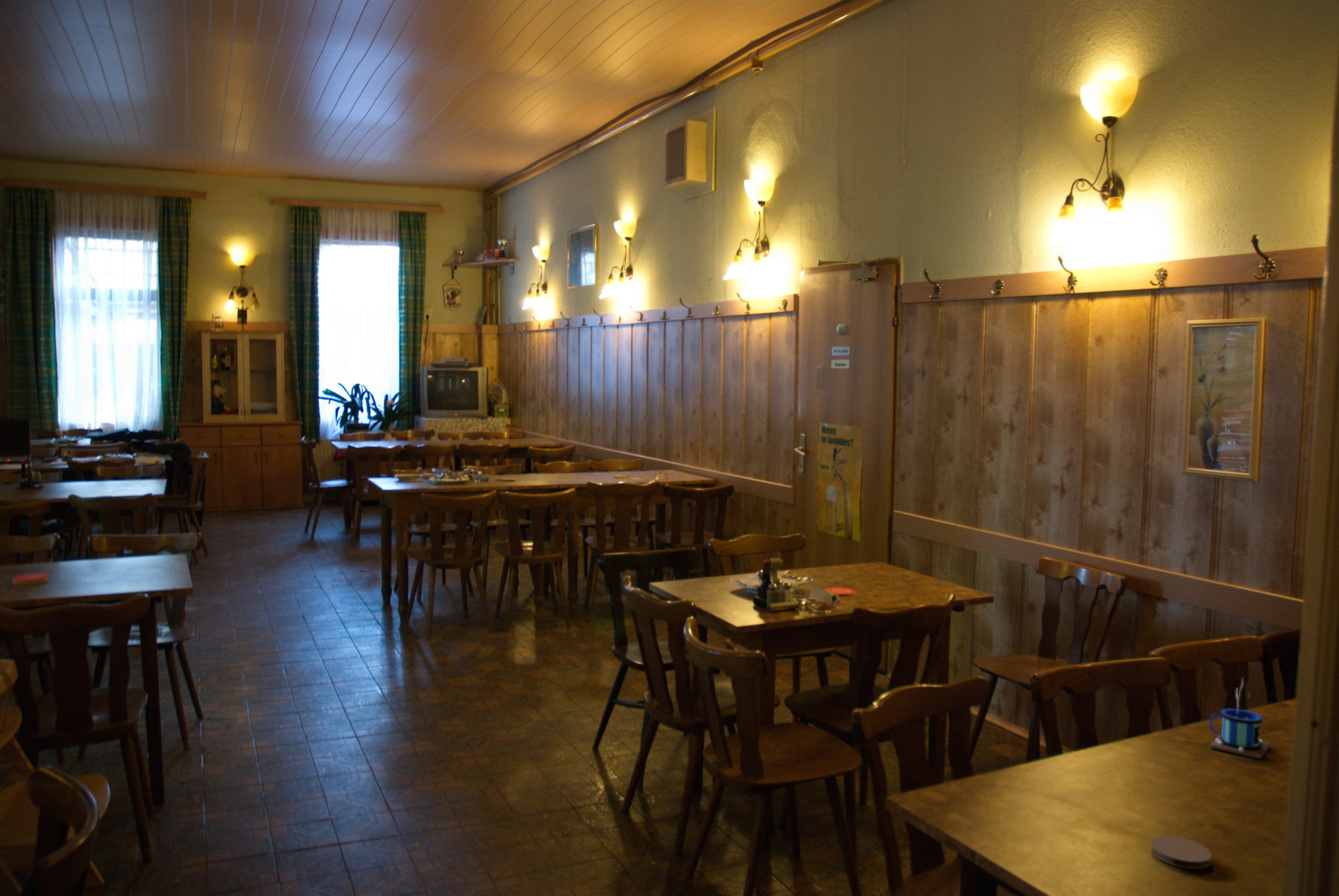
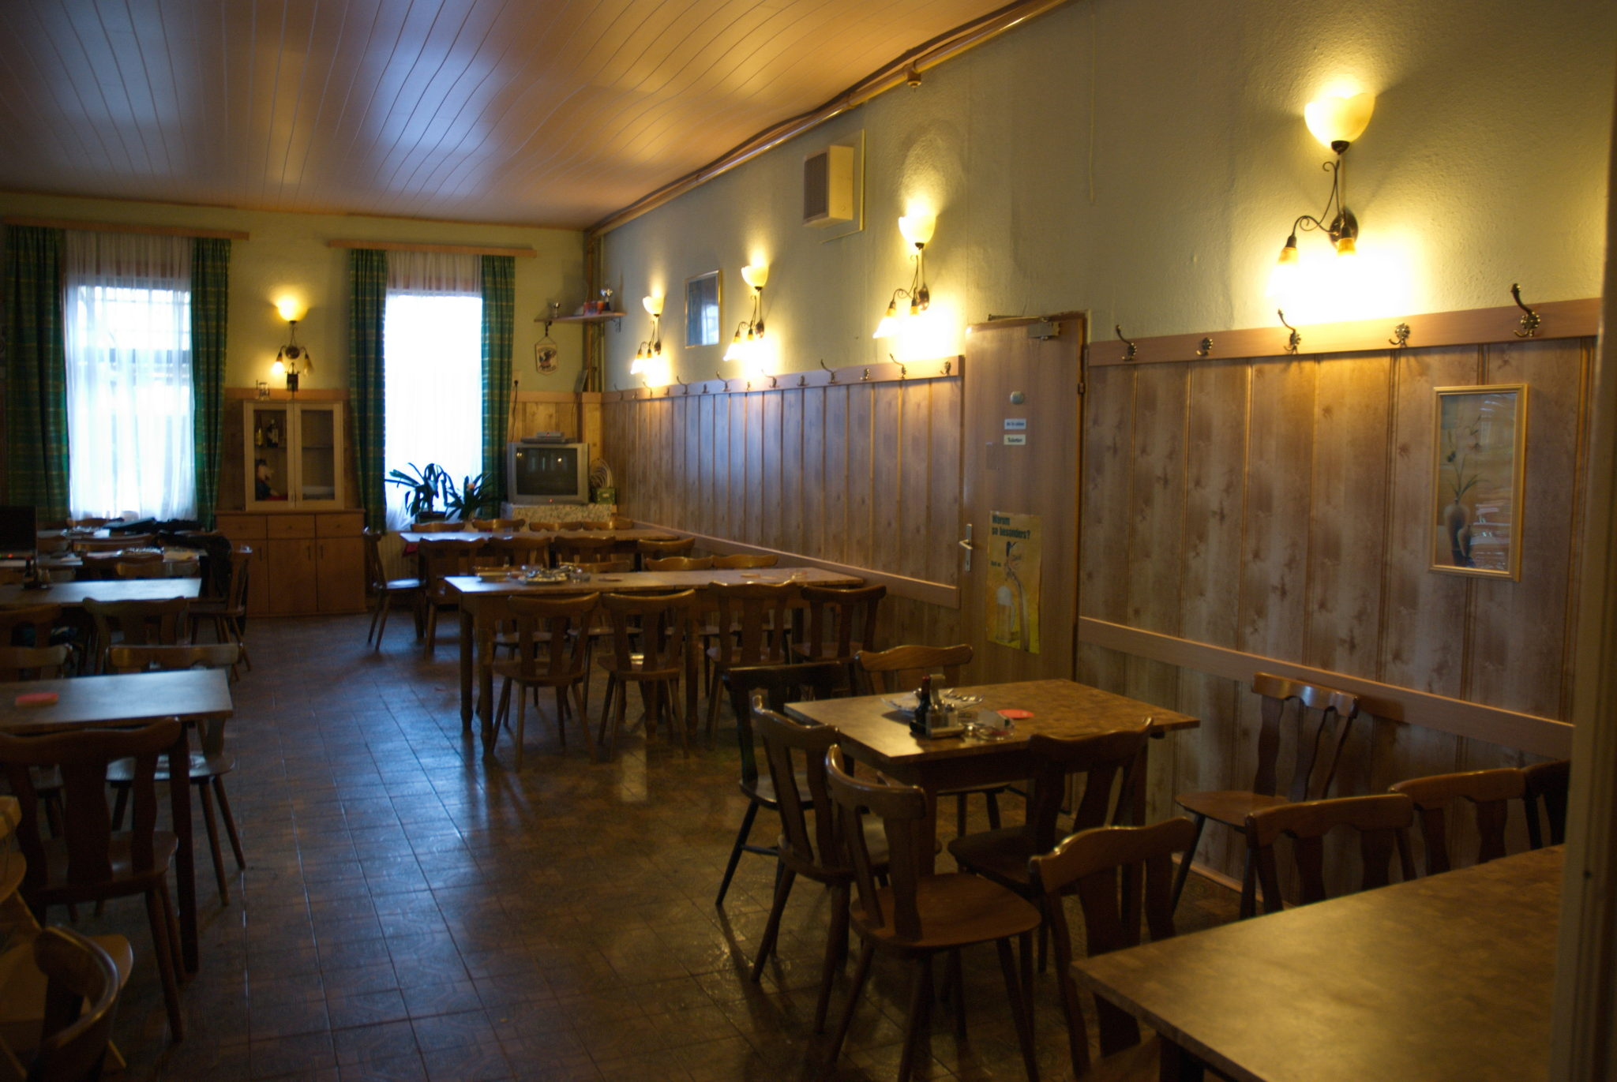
- mug (1238, 710)
- coaster (1180, 852)
